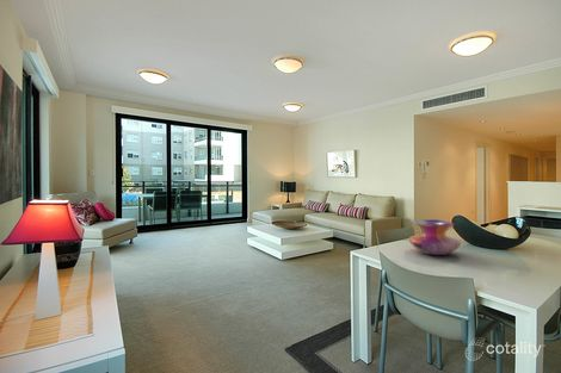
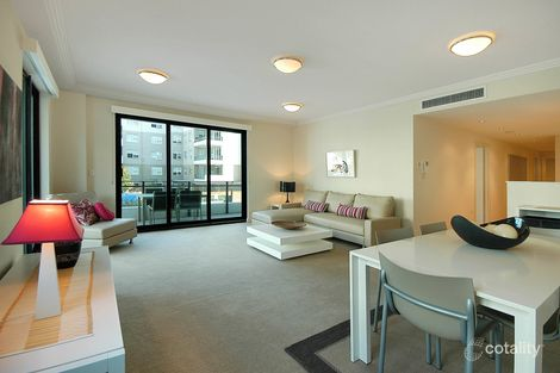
- decorative vase (433, 236)
